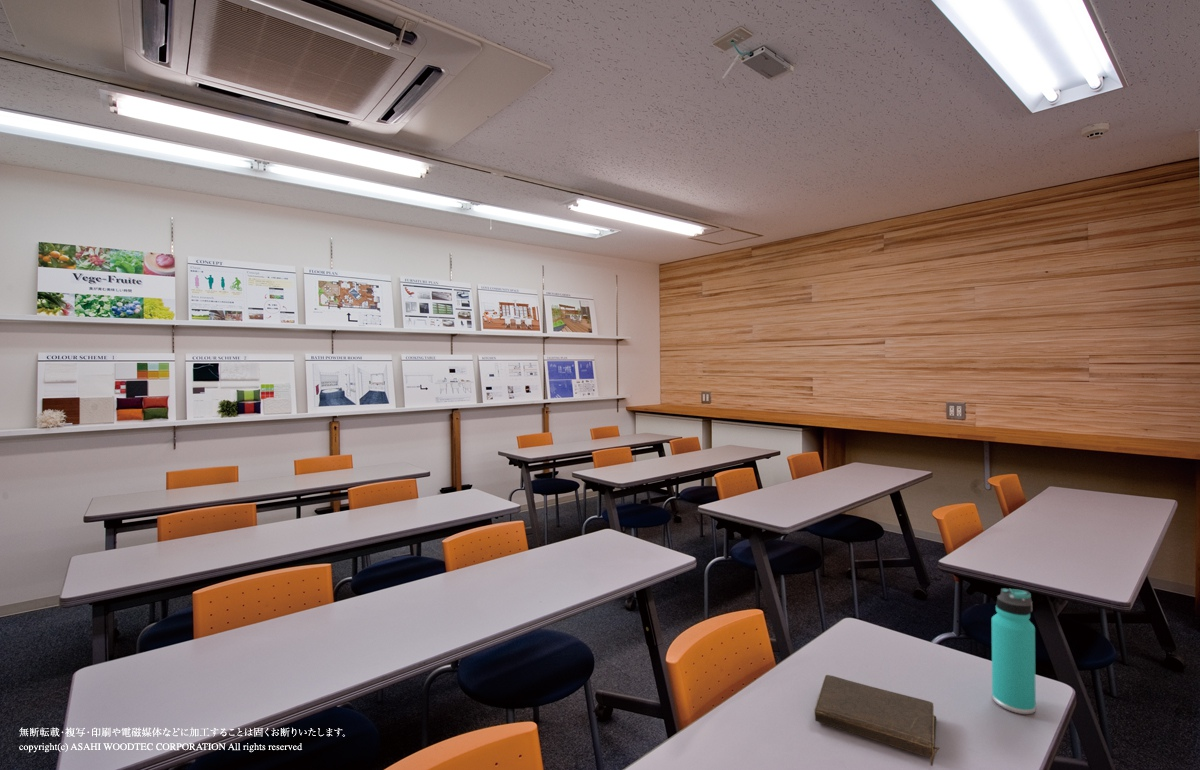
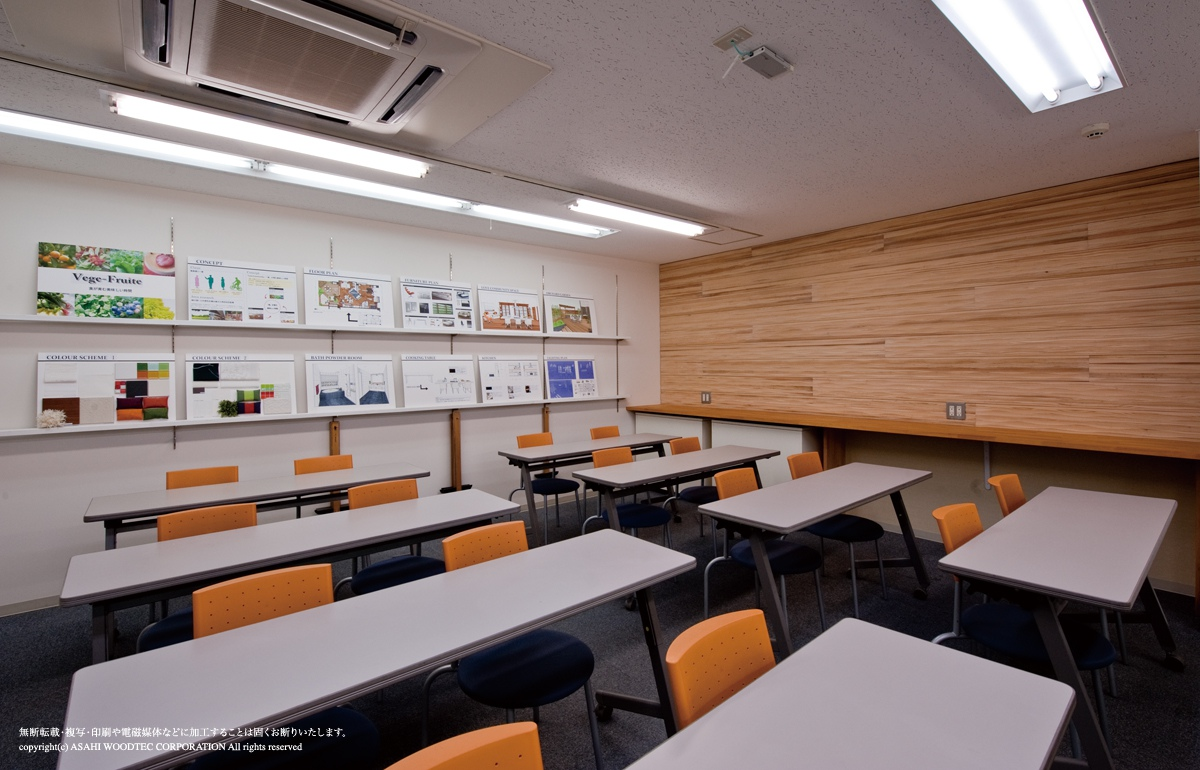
- thermos bottle (1013, 647)
- book (875, 719)
